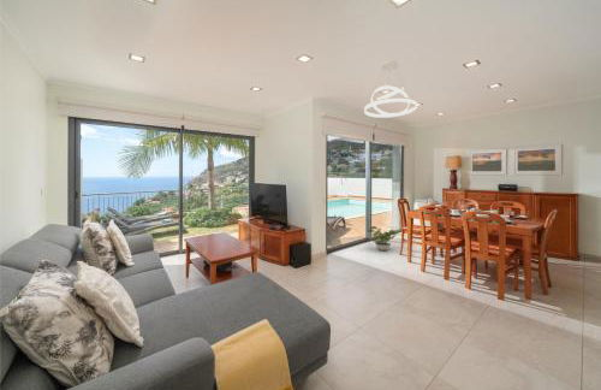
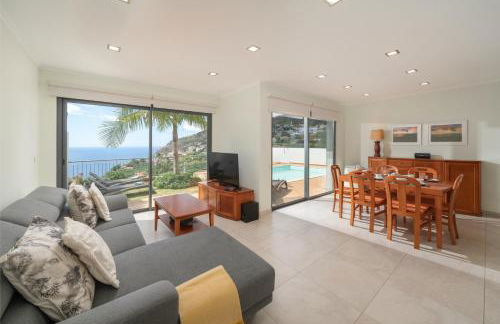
- potted plant (381, 237)
- pendant light (389, 88)
